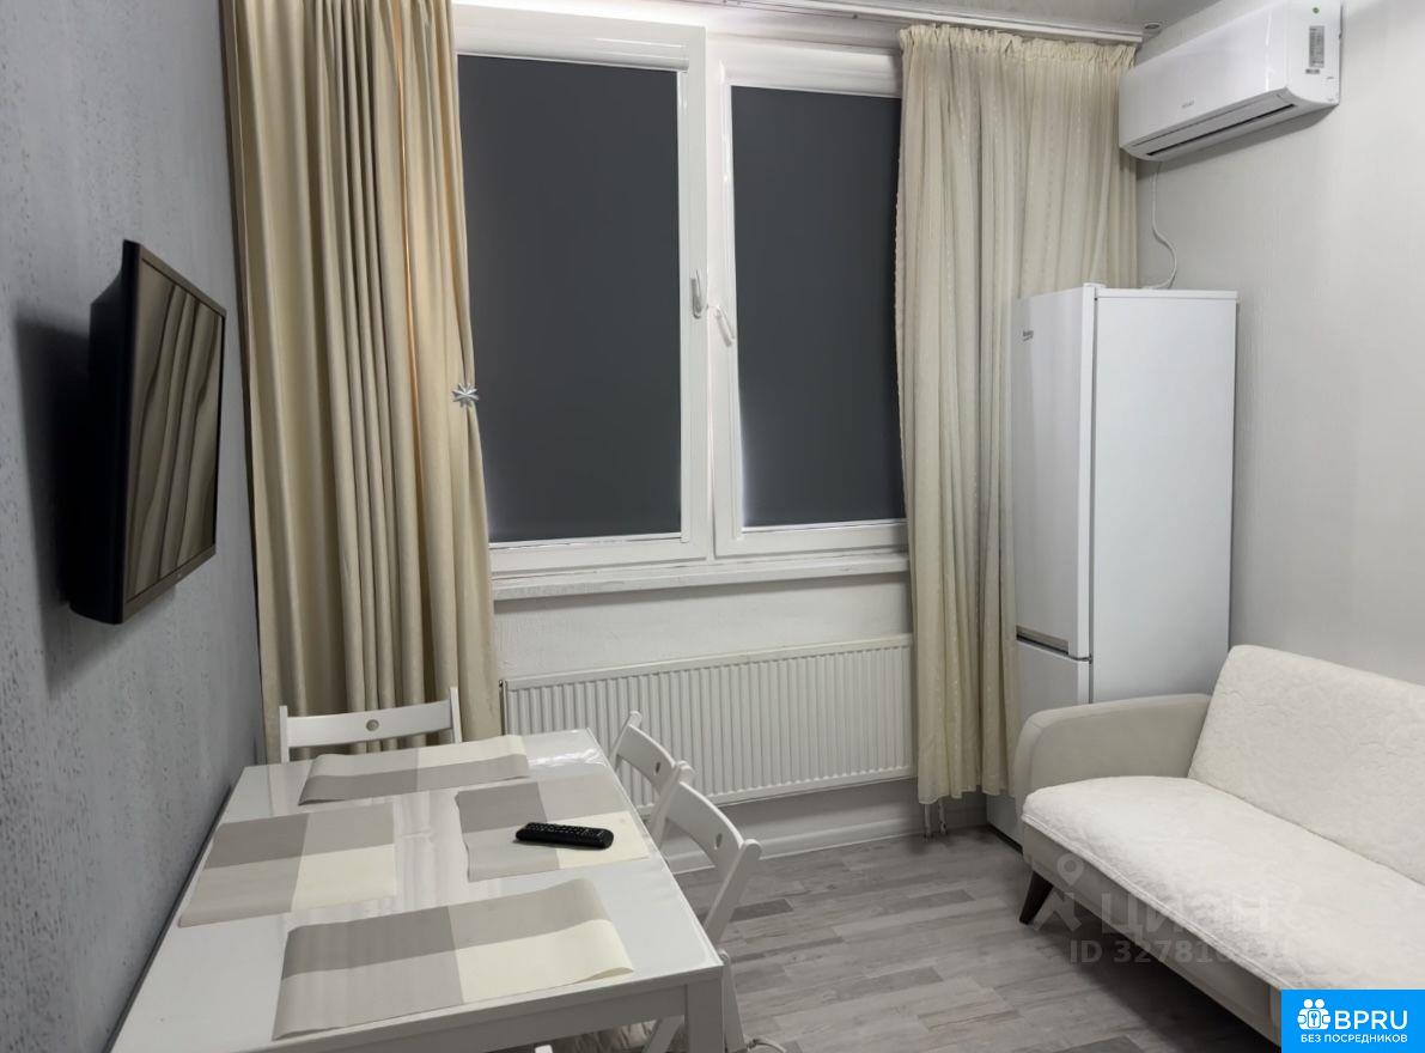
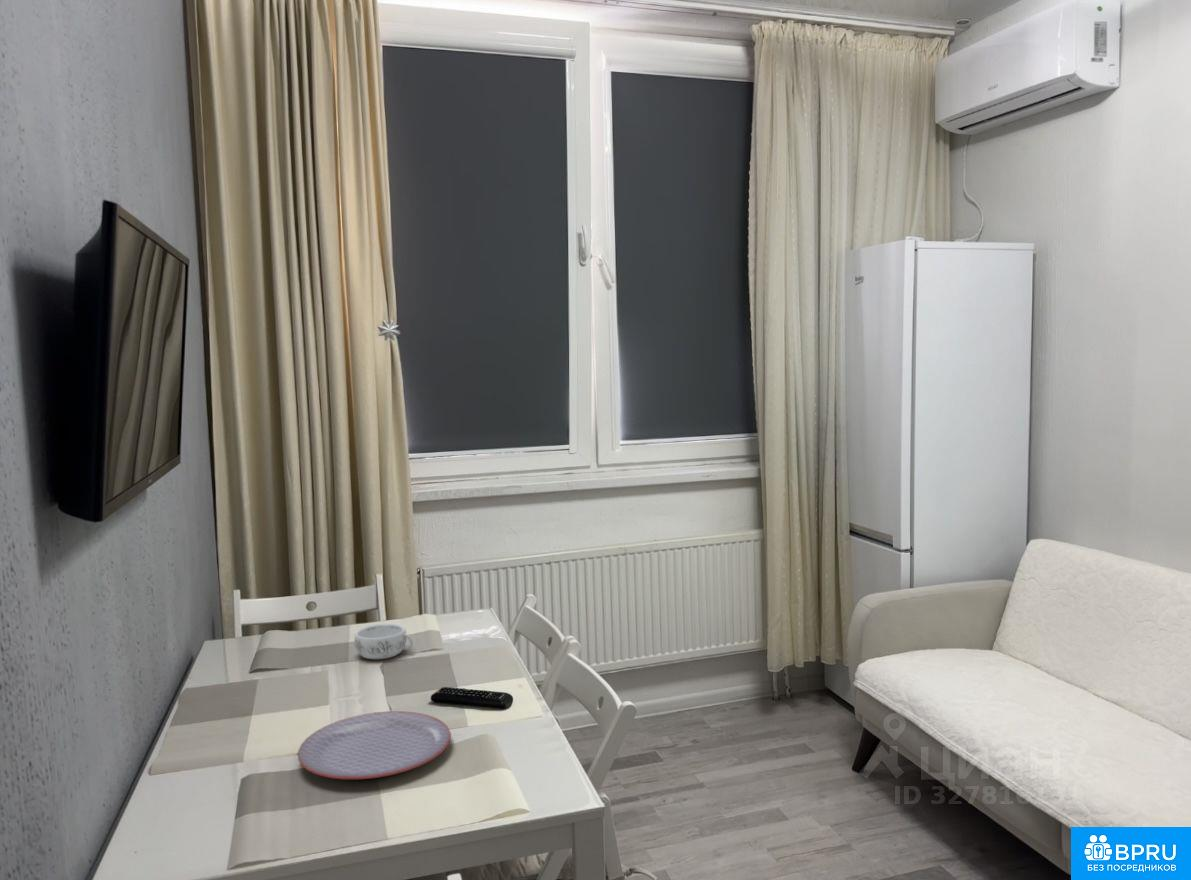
+ decorative bowl (384, 643)
+ plate (376, 747)
